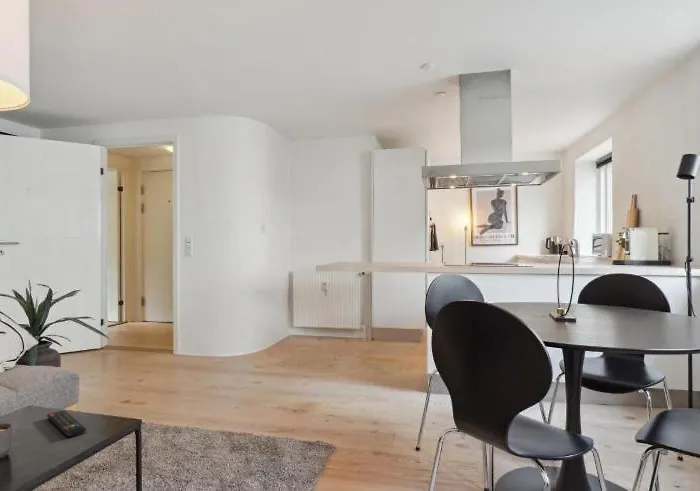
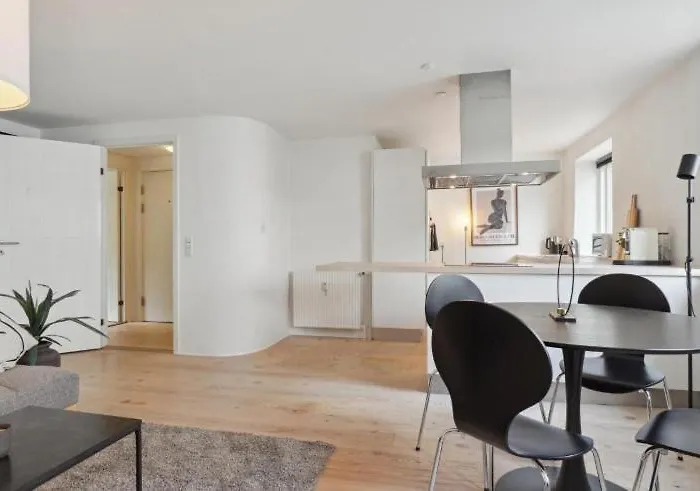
- remote control (65, 423)
